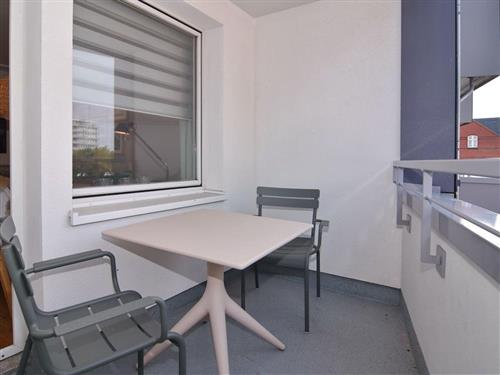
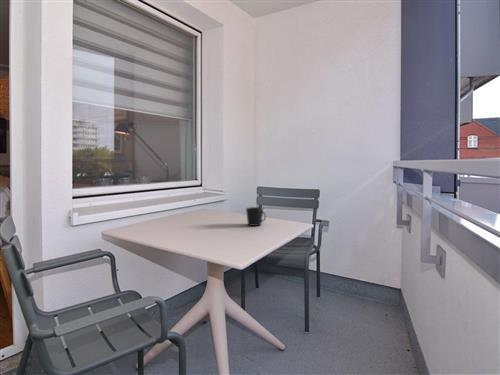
+ cup (256, 216)
